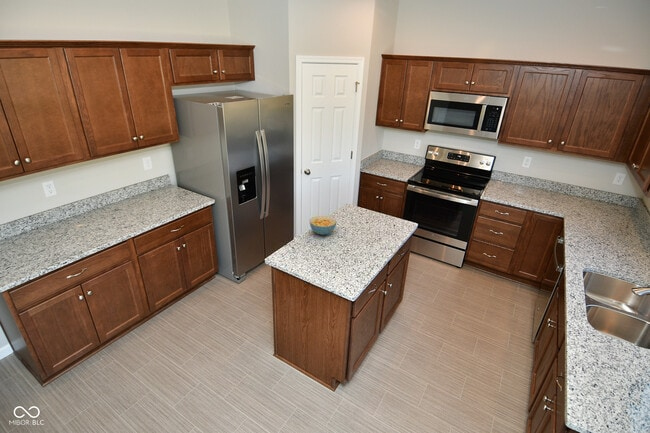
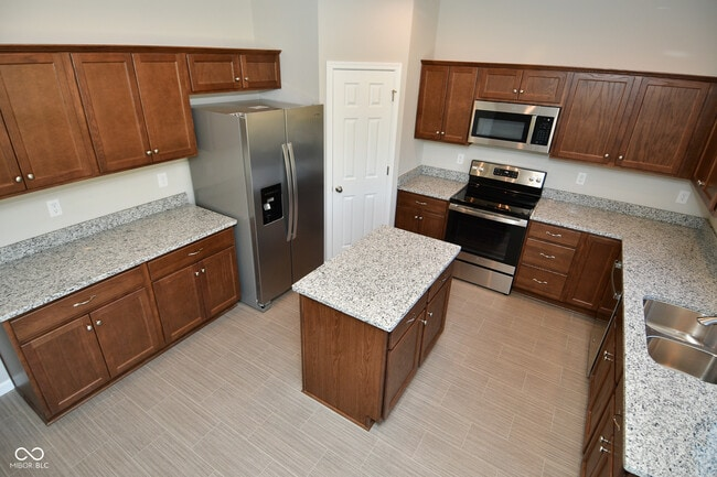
- cereal bowl (322, 227)
